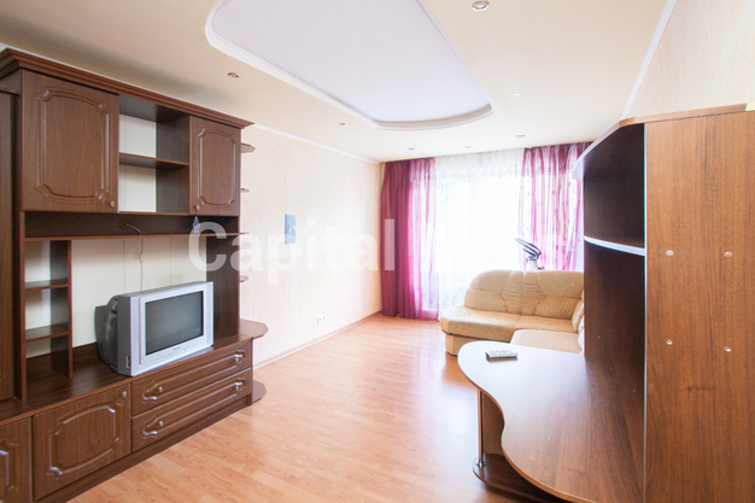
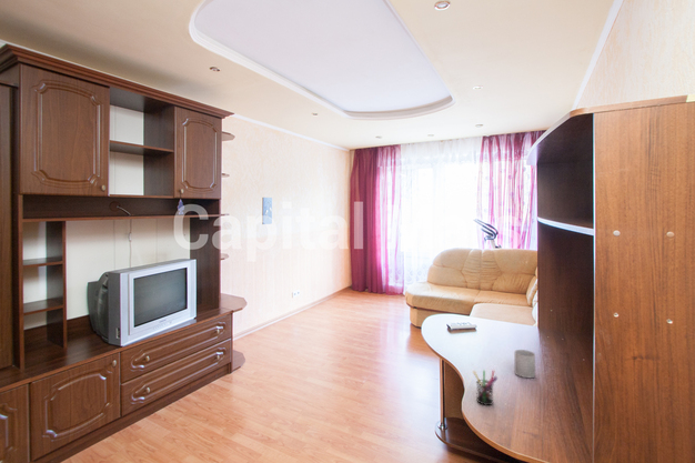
+ pen holder (485, 384)
+ mug (523, 361)
